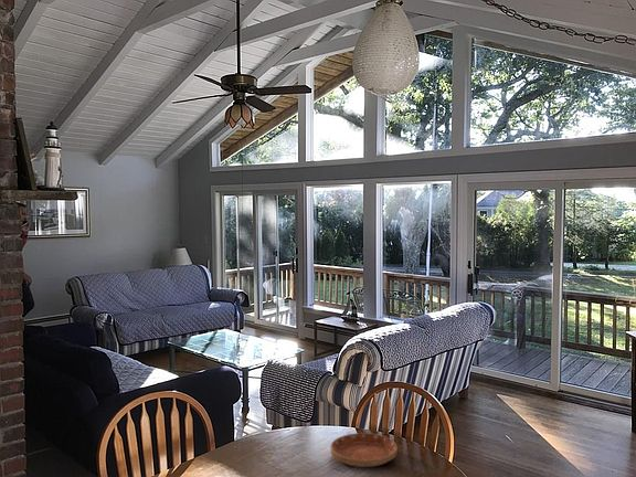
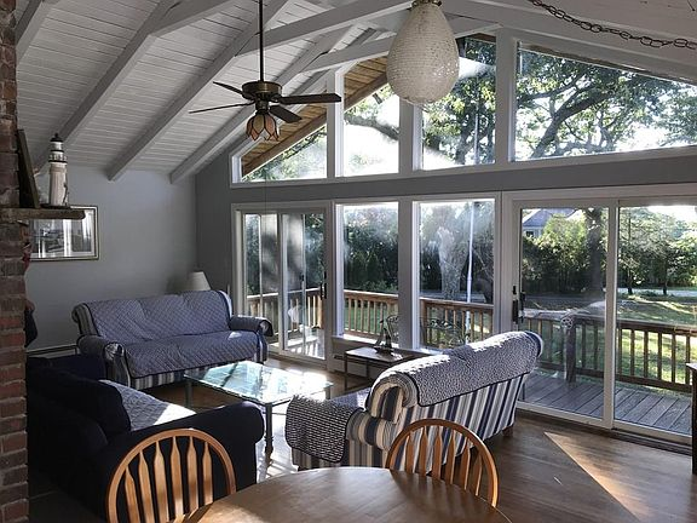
- saucer (363, 451)
